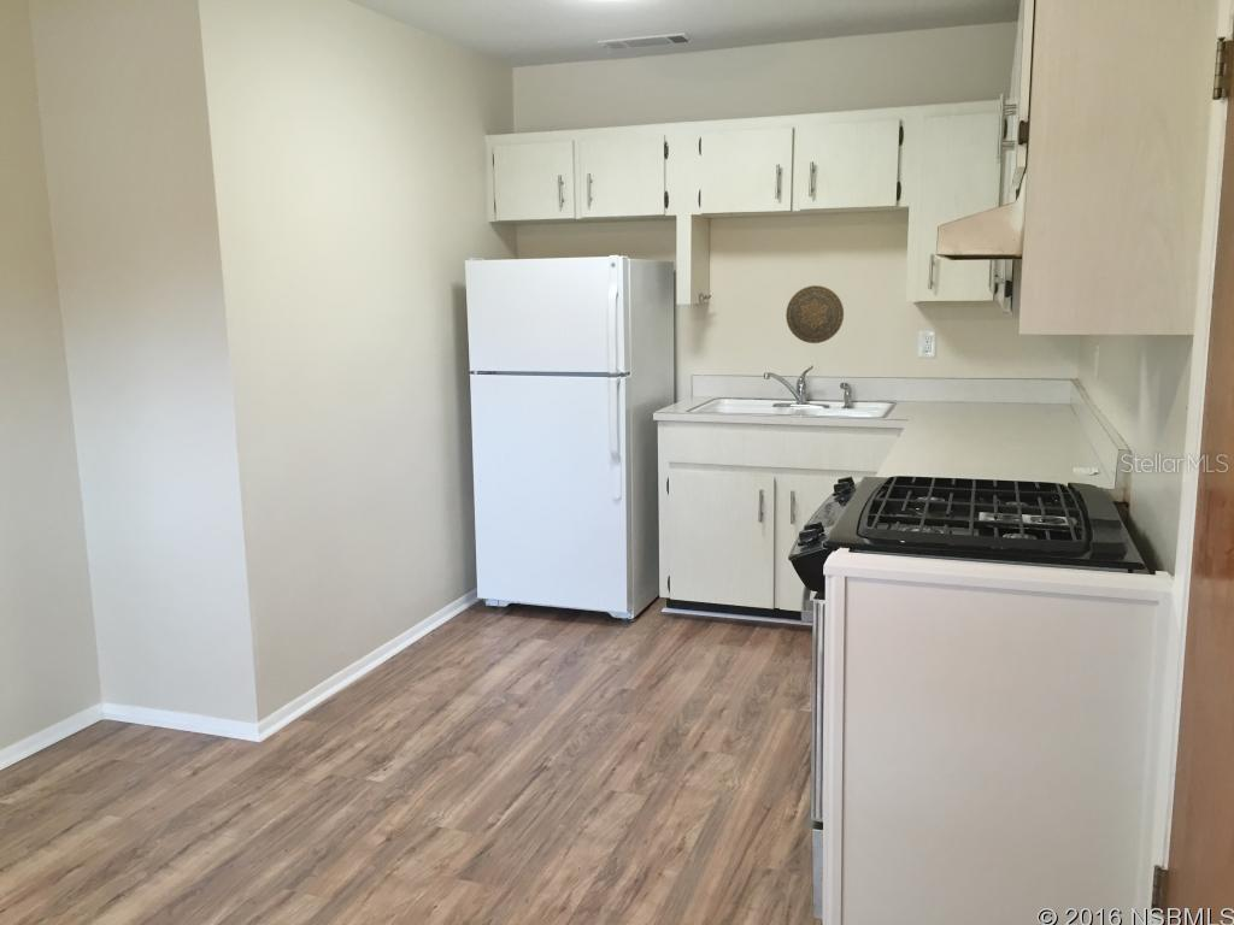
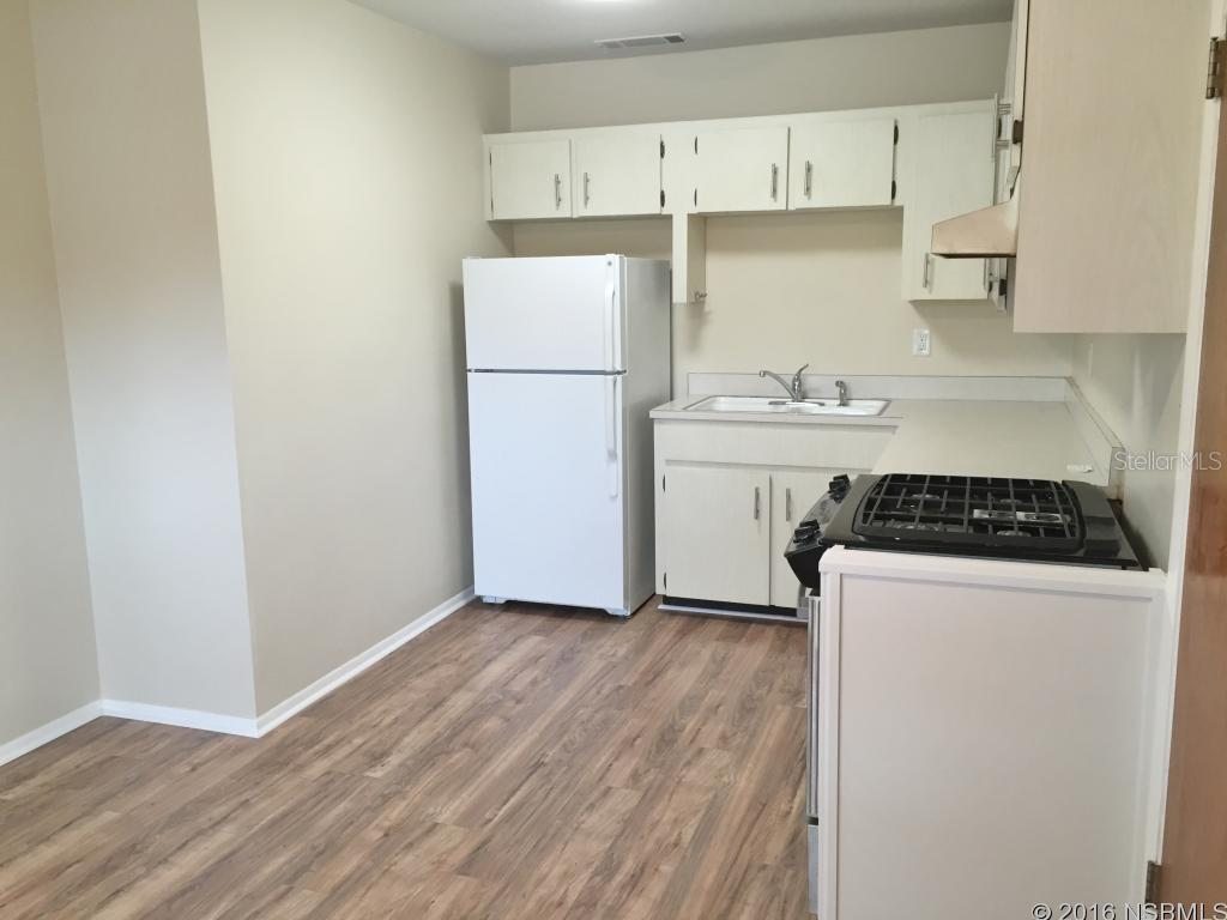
- decorative plate (813, 314)
